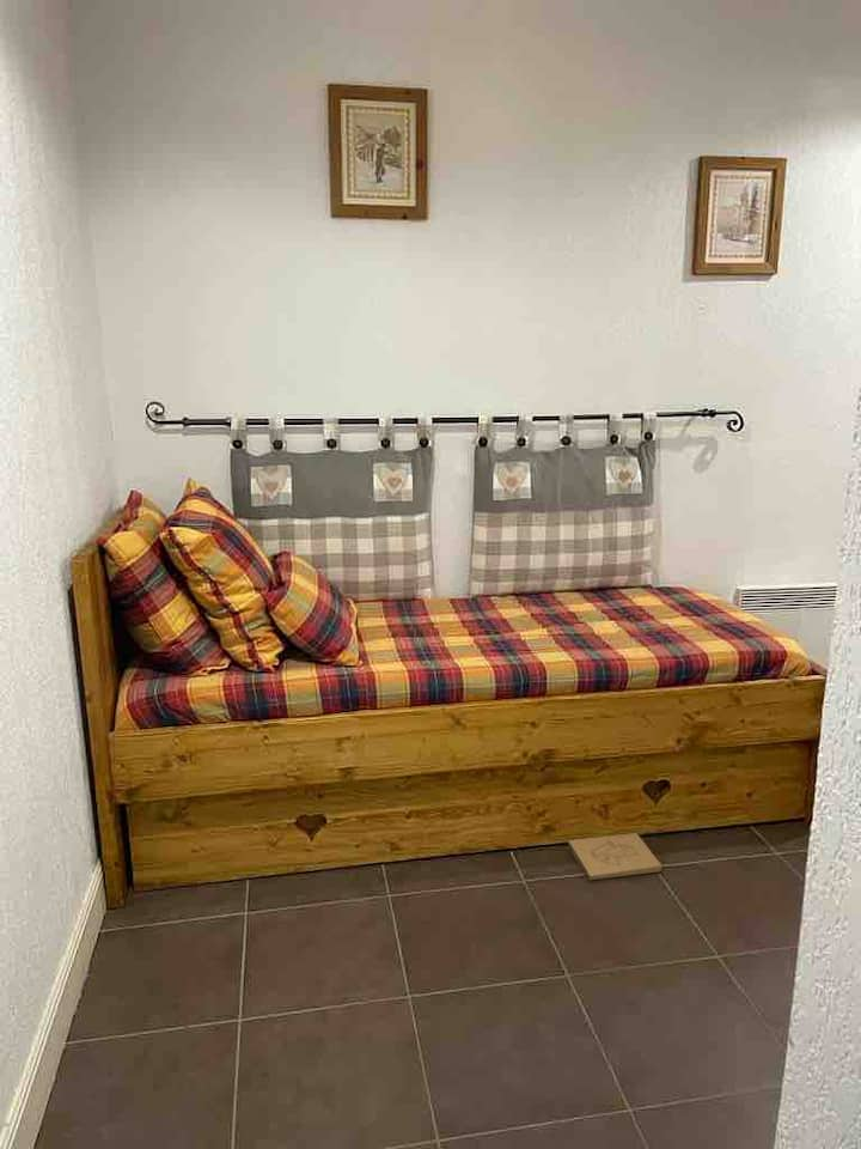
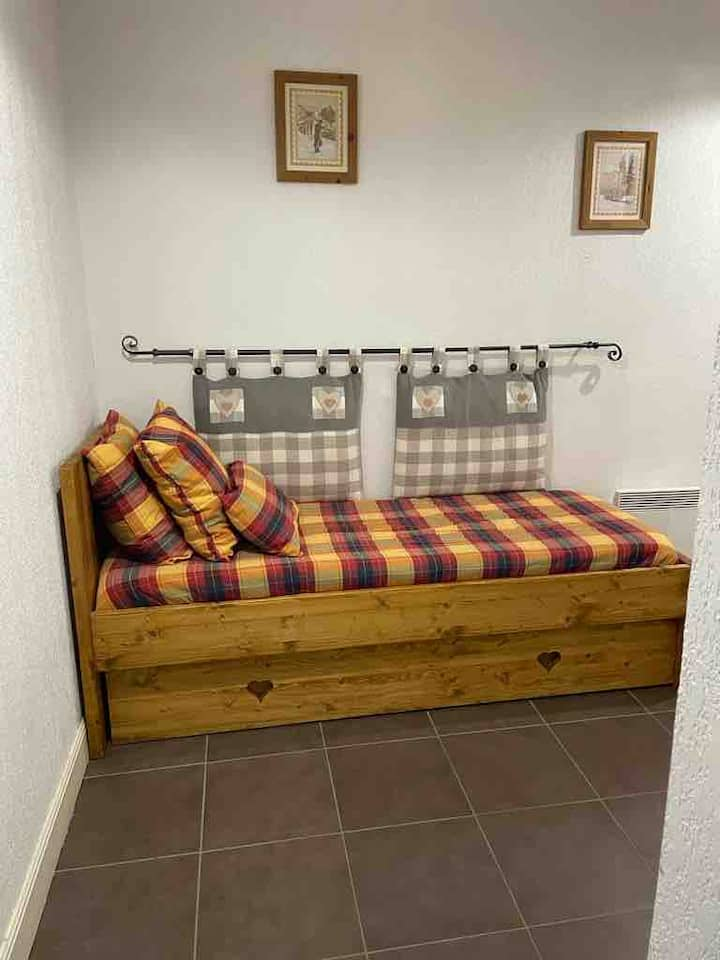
- box (613, 855)
